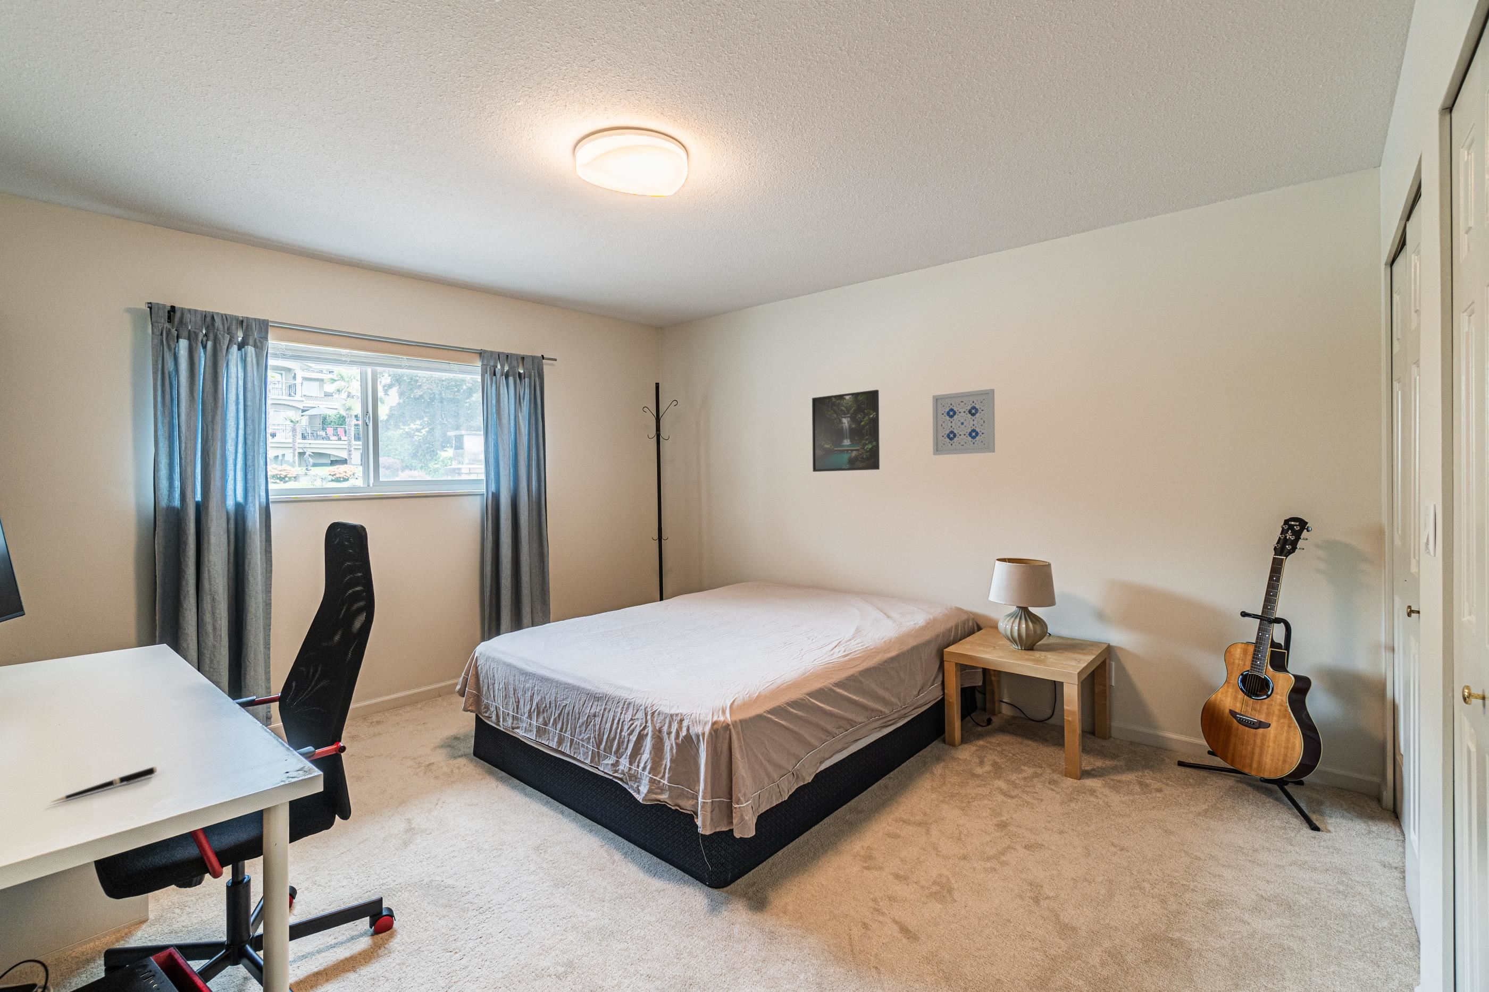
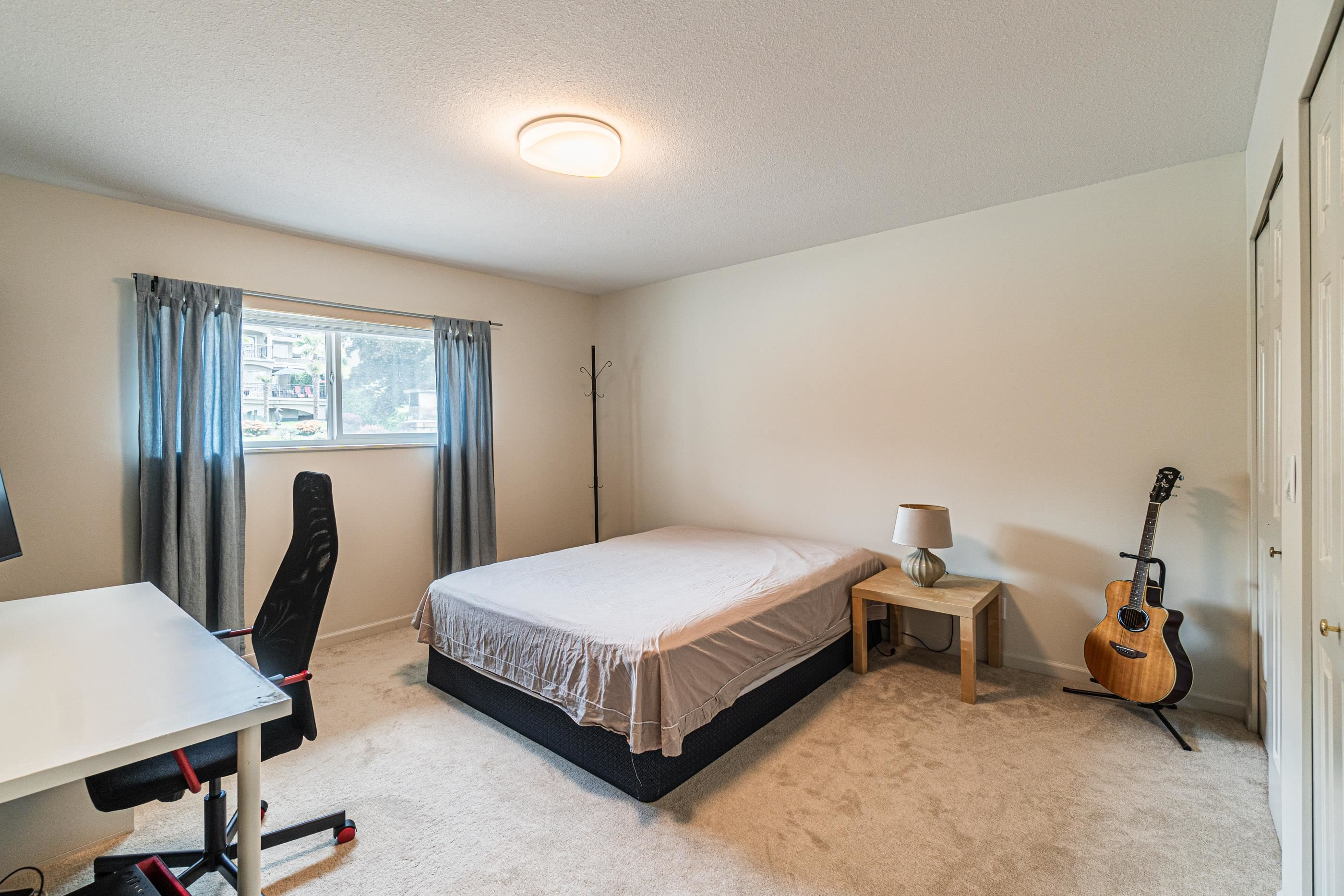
- pen (105, 784)
- wall art (963, 423)
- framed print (844, 432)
